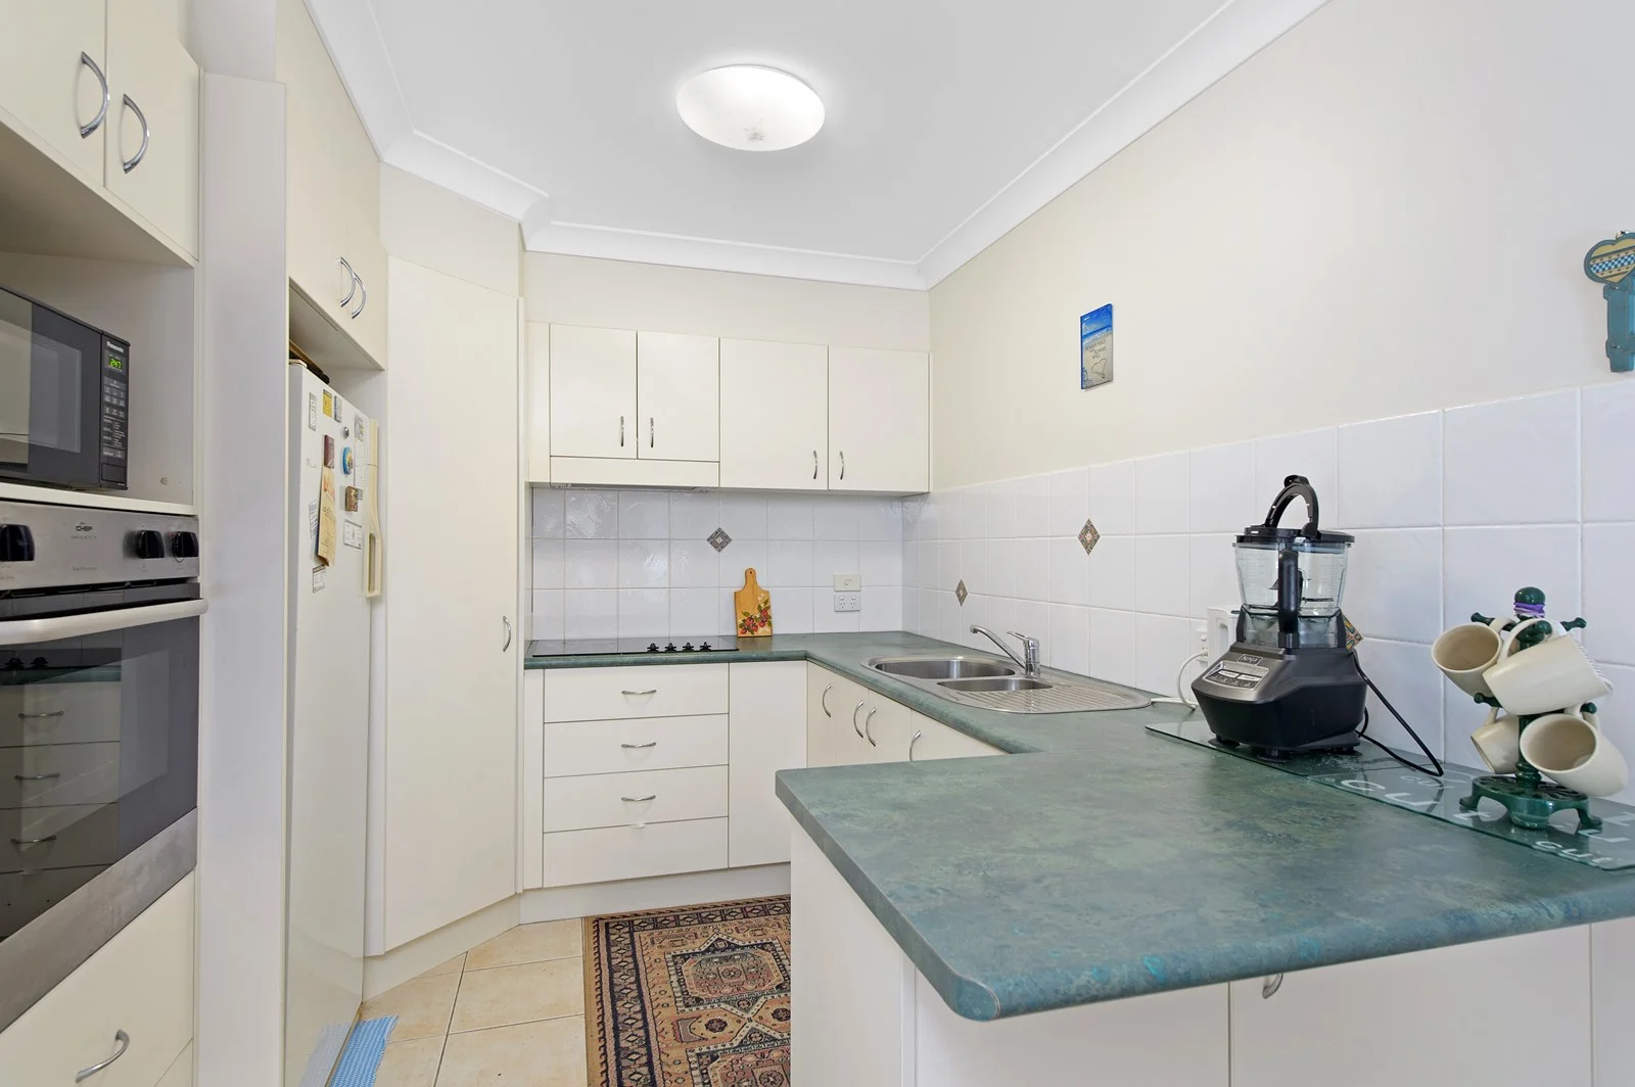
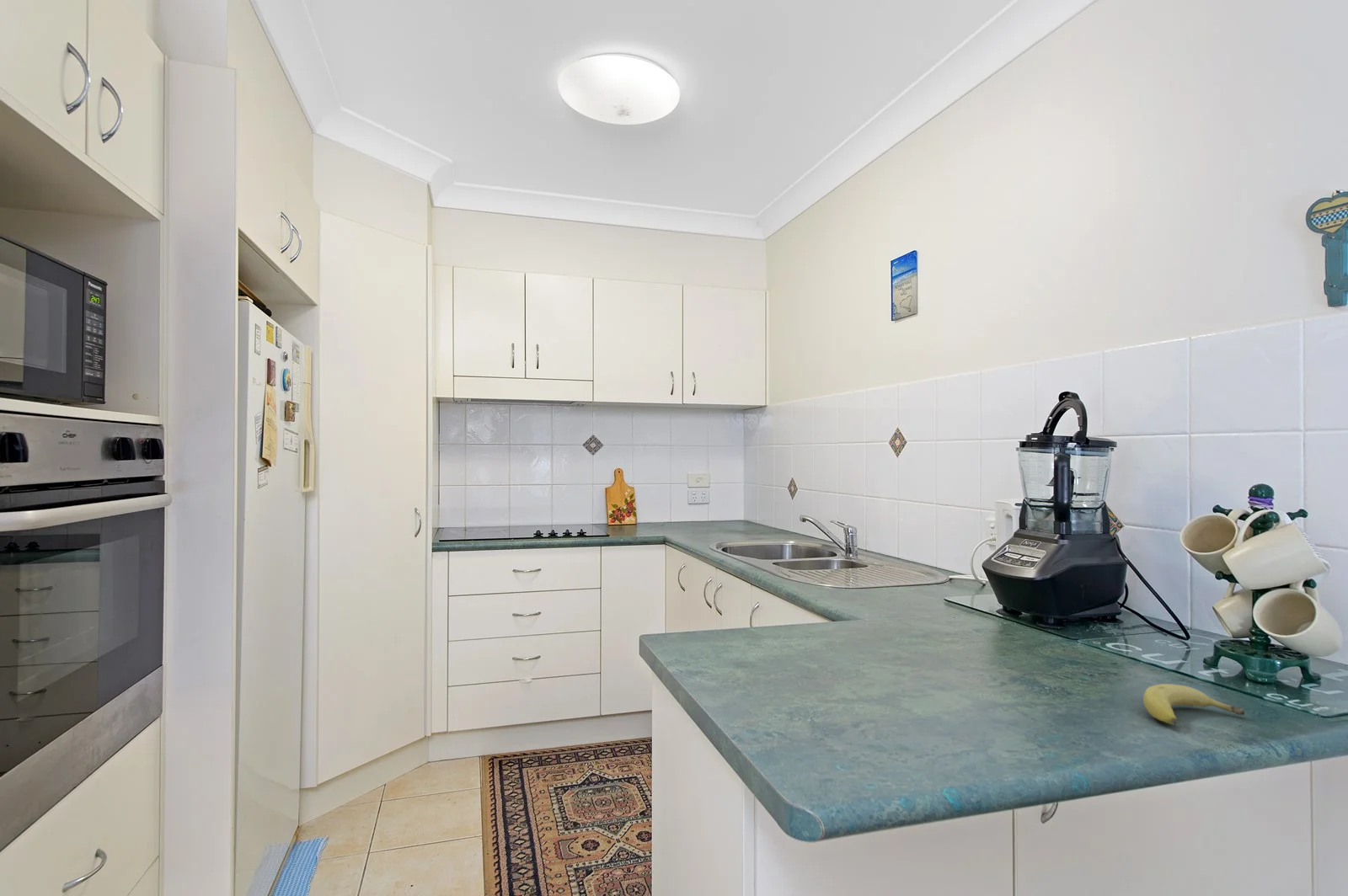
+ fruit (1183, 701)
